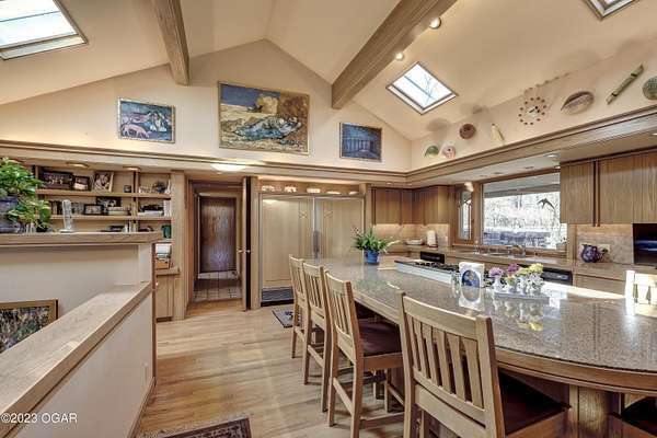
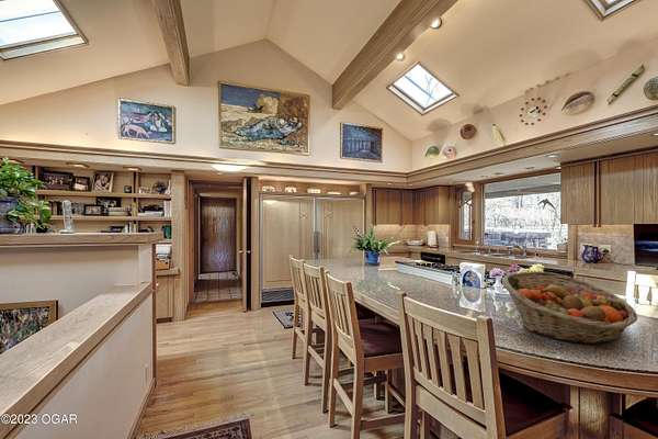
+ fruit basket (564, 303)
